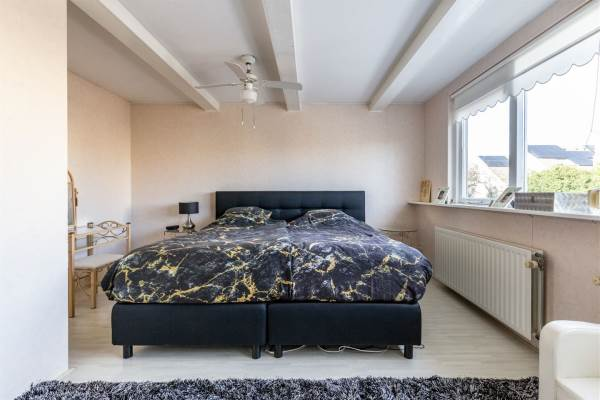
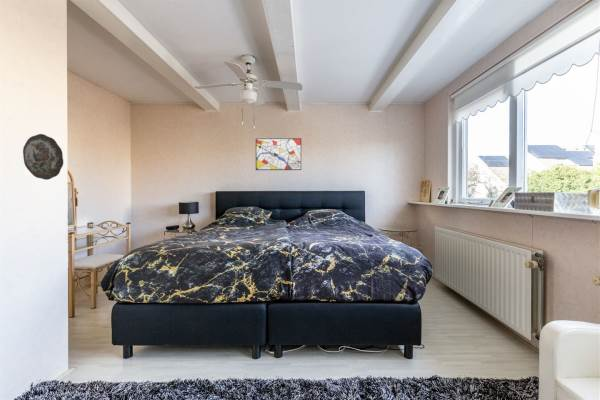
+ wall art (278, 154)
+ decorative plate (42, 157)
